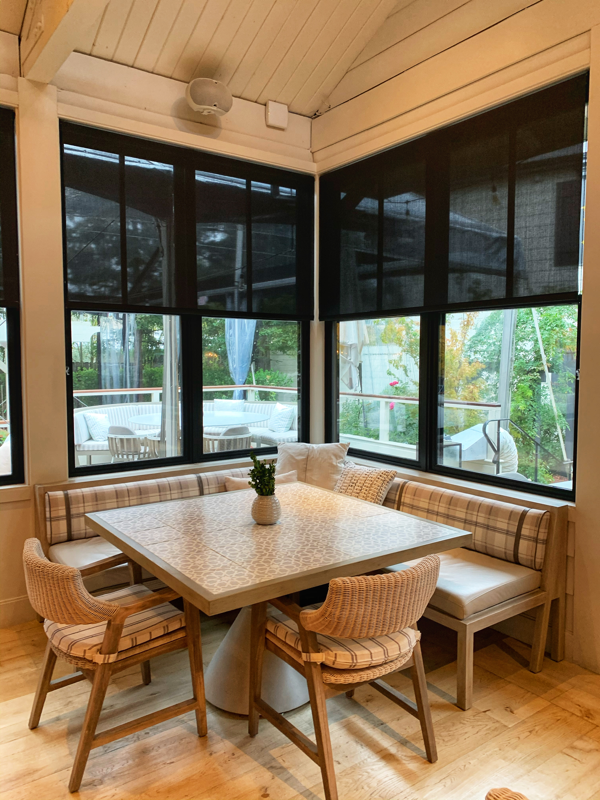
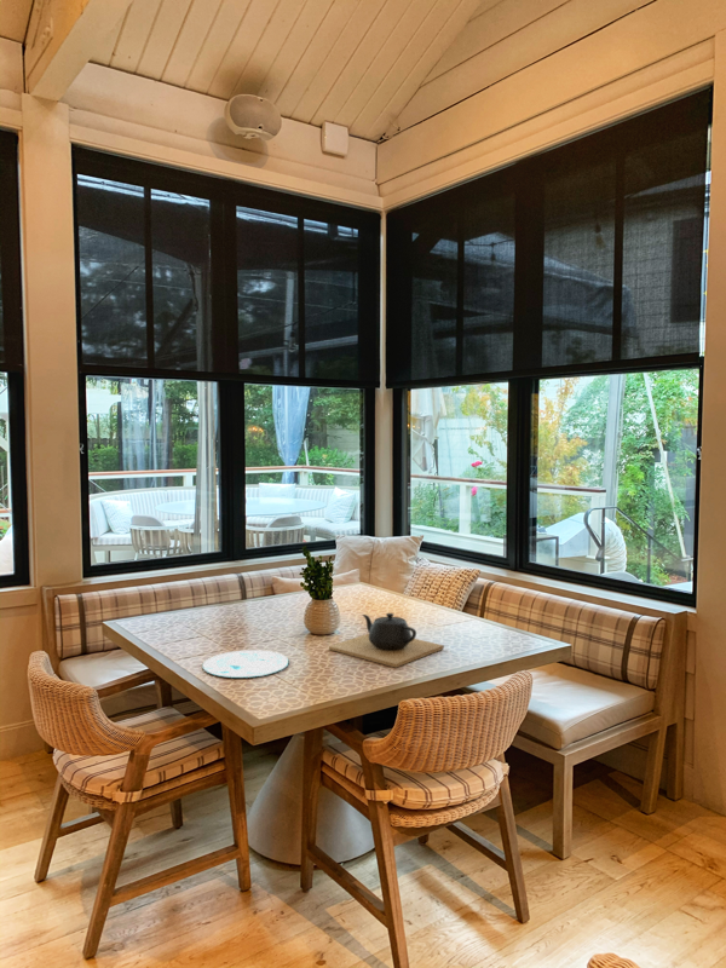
+ plate (246, 658)
+ teapot (386, 630)
